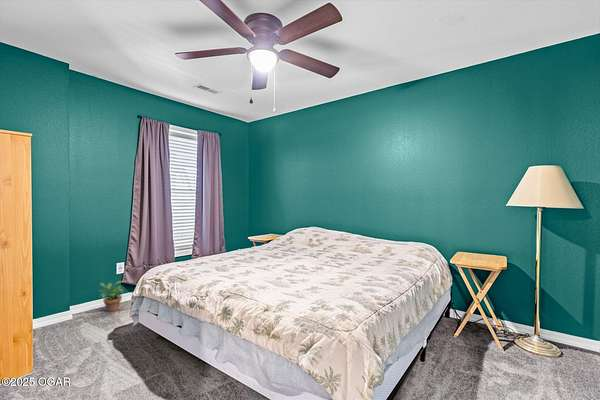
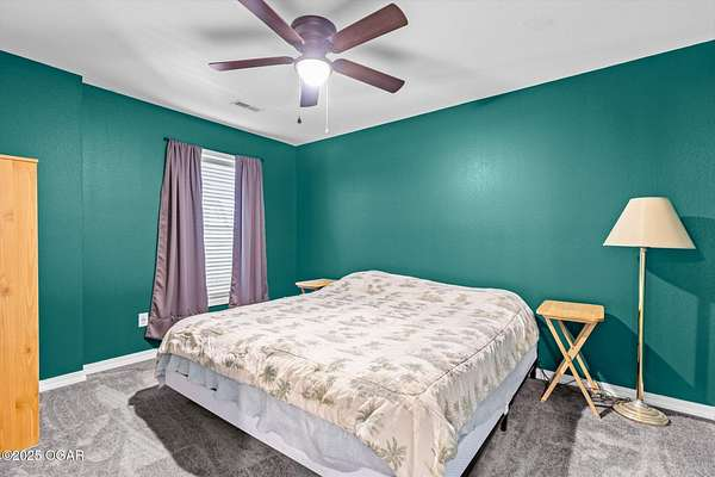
- potted plant (109, 296)
